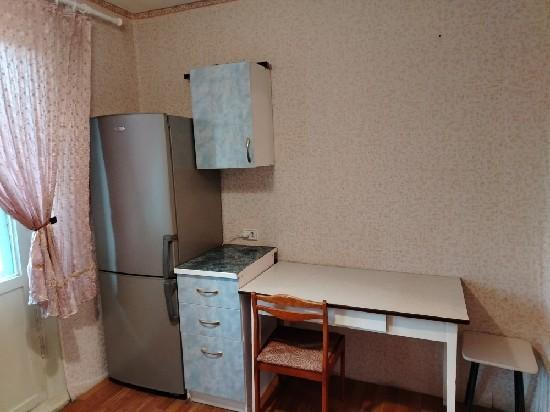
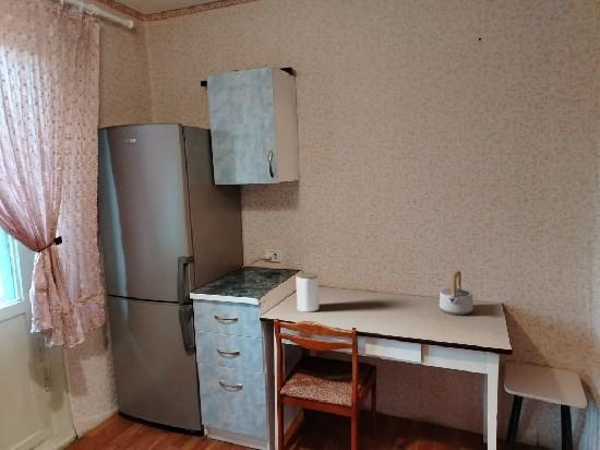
+ teapot (455, 293)
+ jar (307, 292)
